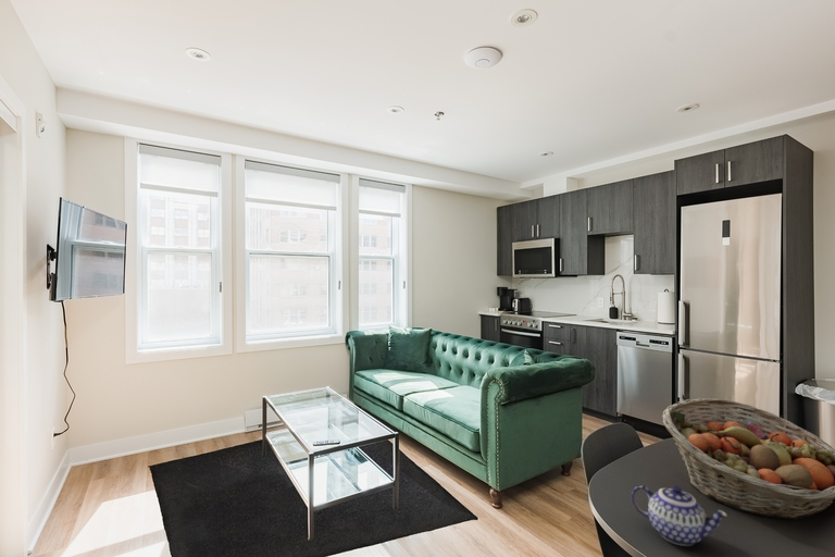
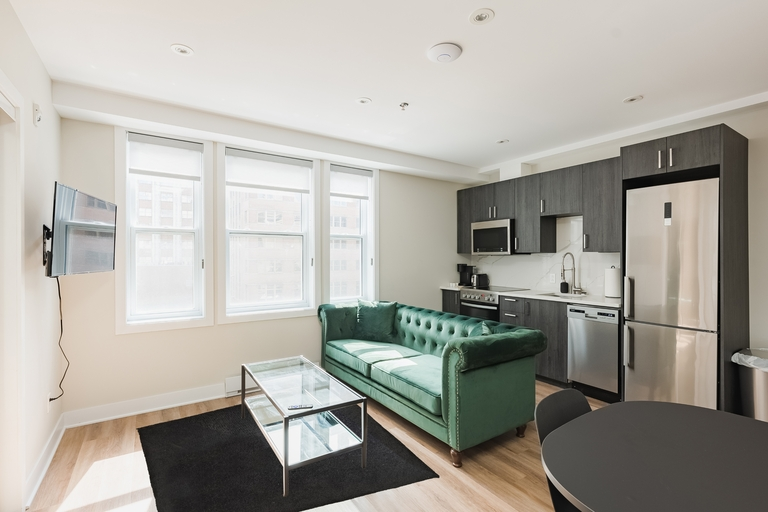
- teapot (676, 511)
- fruit basket (749, 451)
